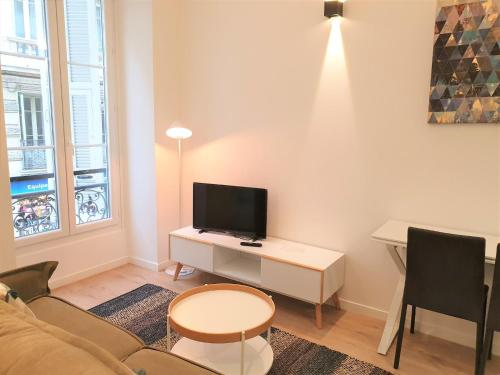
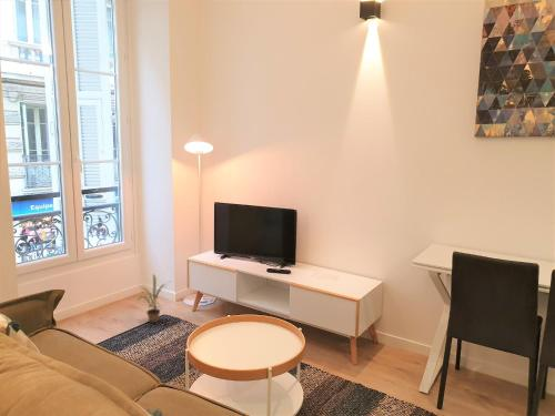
+ potted plant (154, 298)
